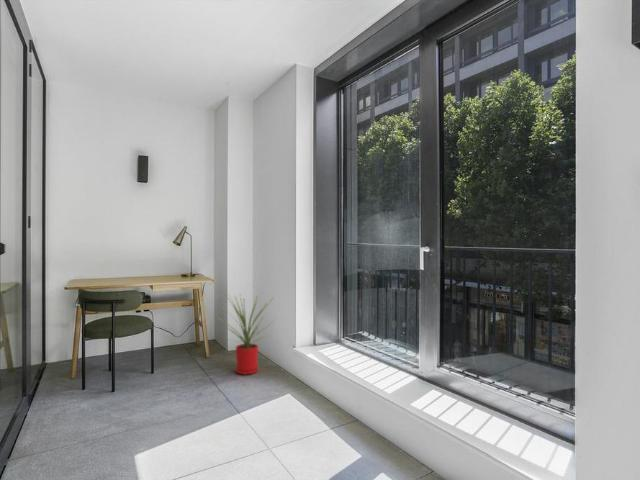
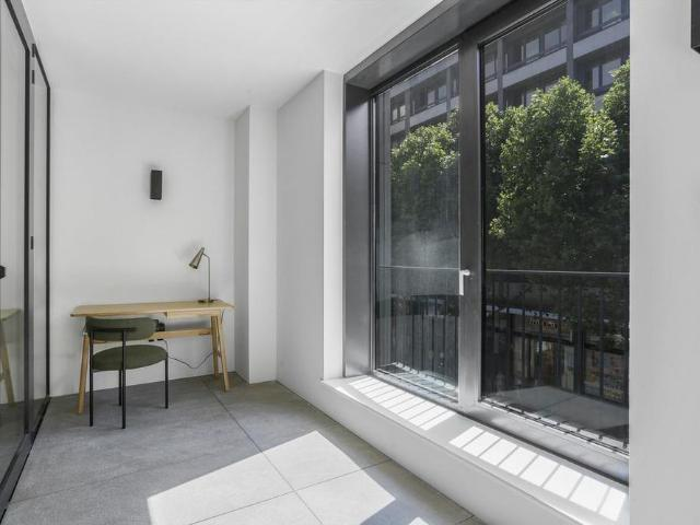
- house plant (248, 330)
